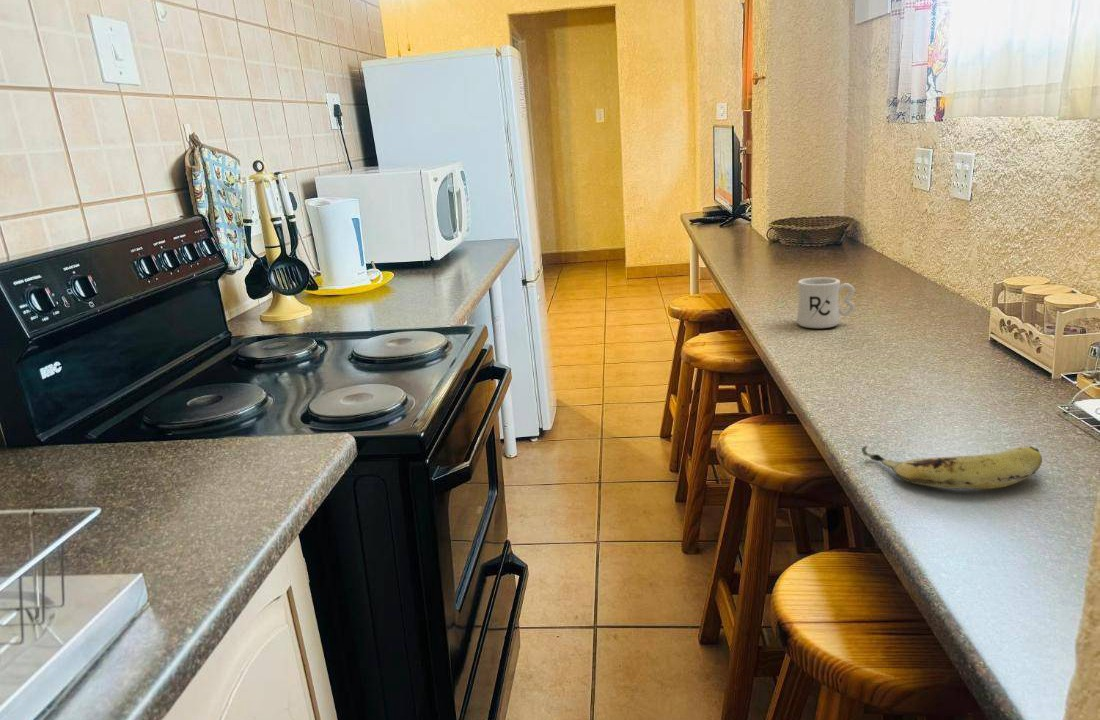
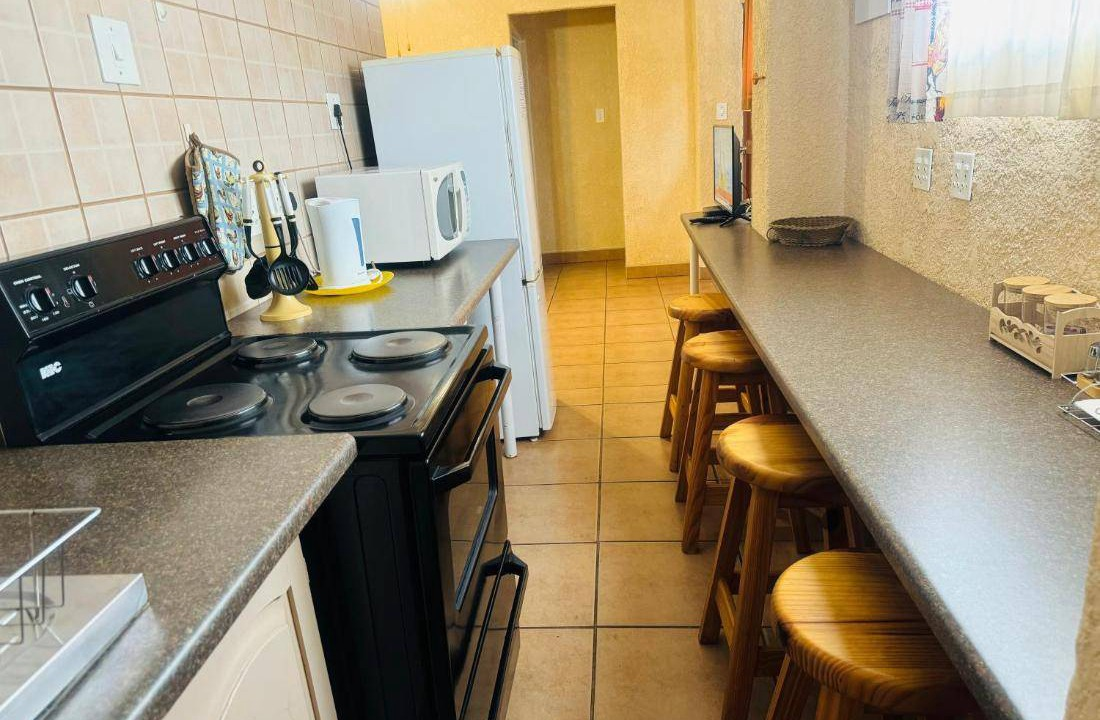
- fruit (956, 463)
- mug (825, 302)
